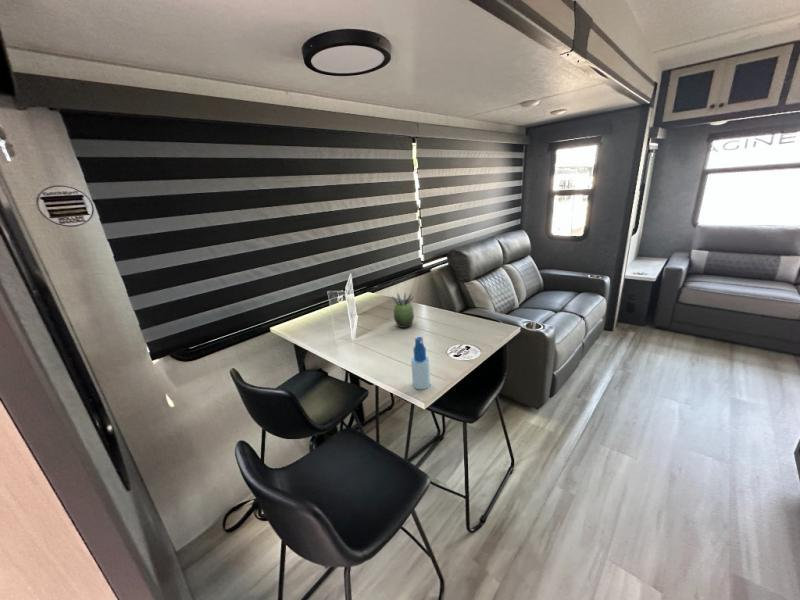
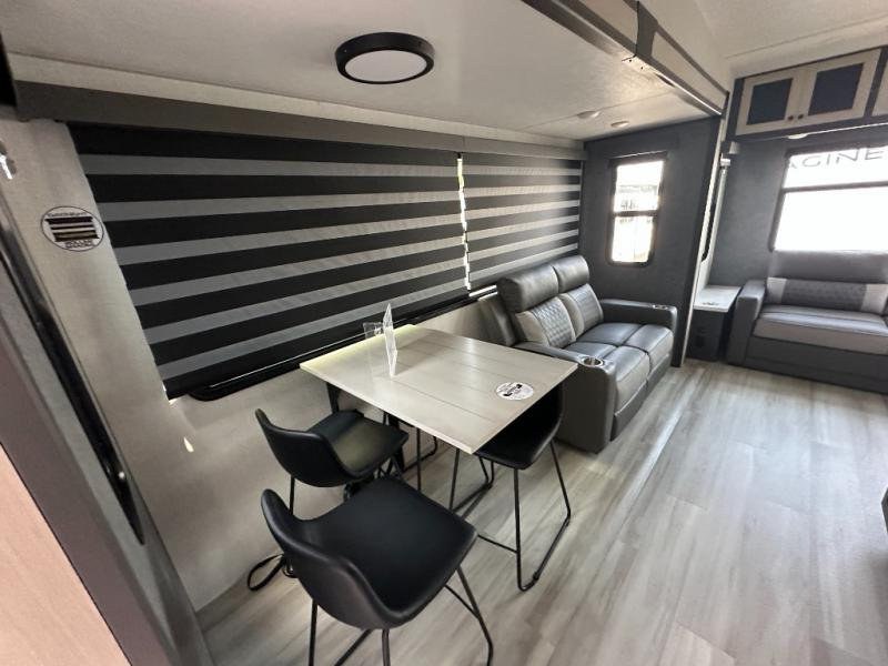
- spray bottle (420, 361)
- succulent plant (403, 310)
